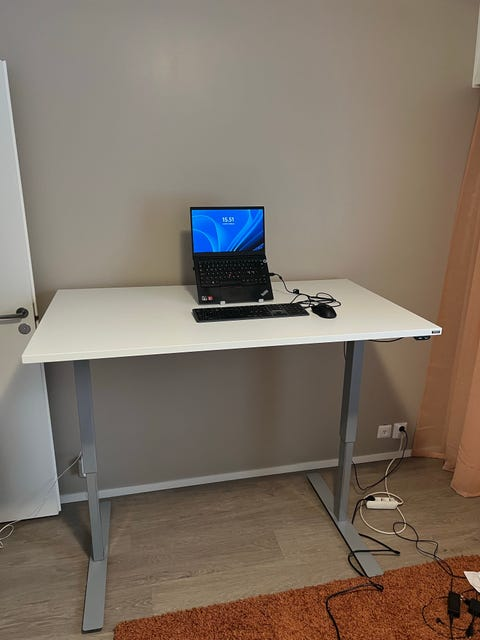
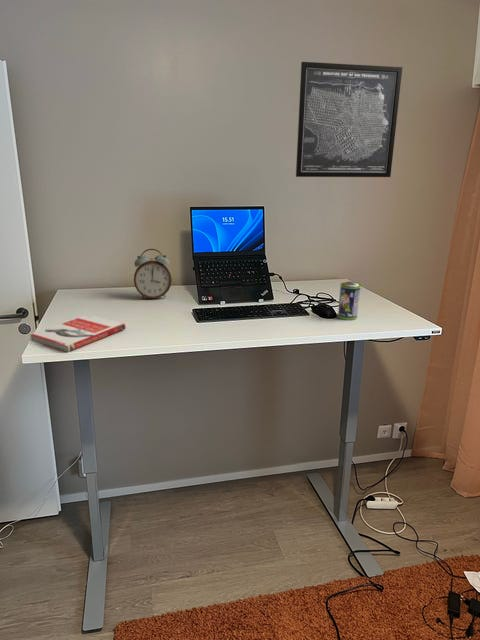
+ book (79, 331)
+ alarm clock (152, 273)
+ wall art (348, 122)
+ beverage can (349, 300)
